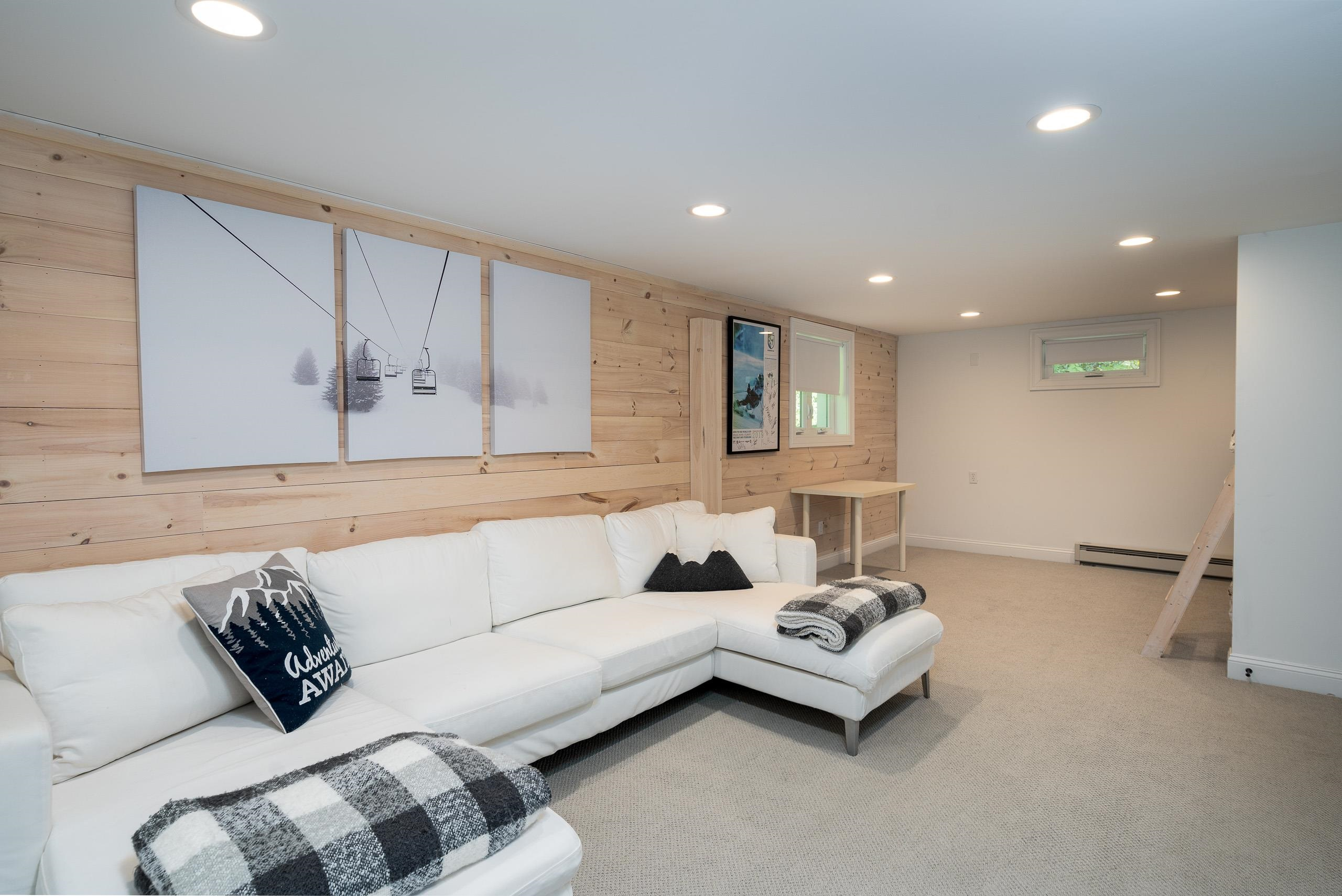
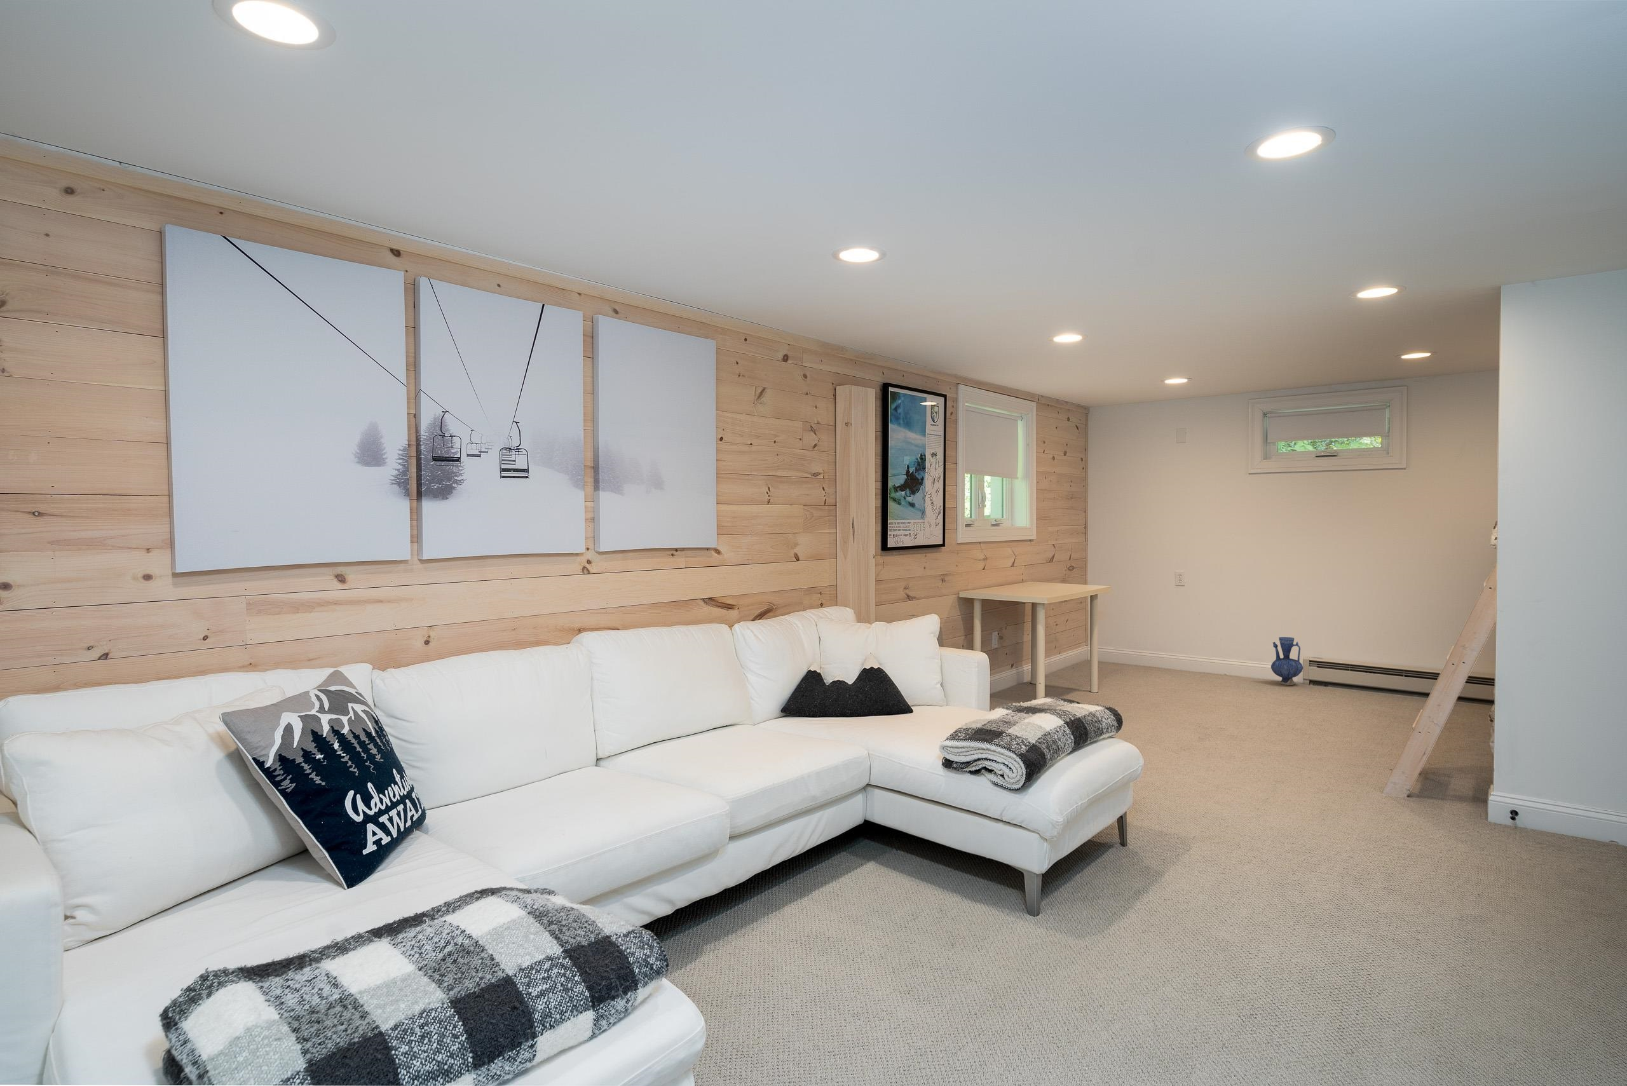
+ vase (1286, 661)
